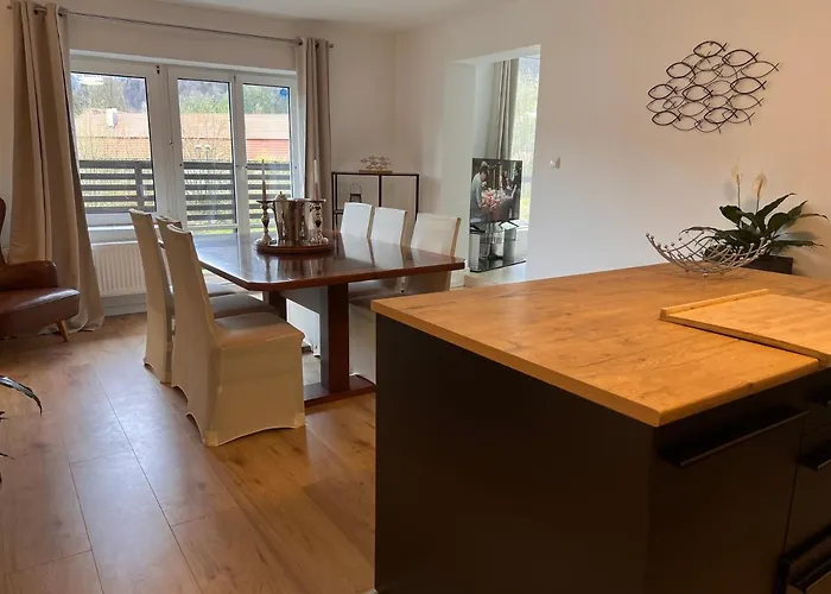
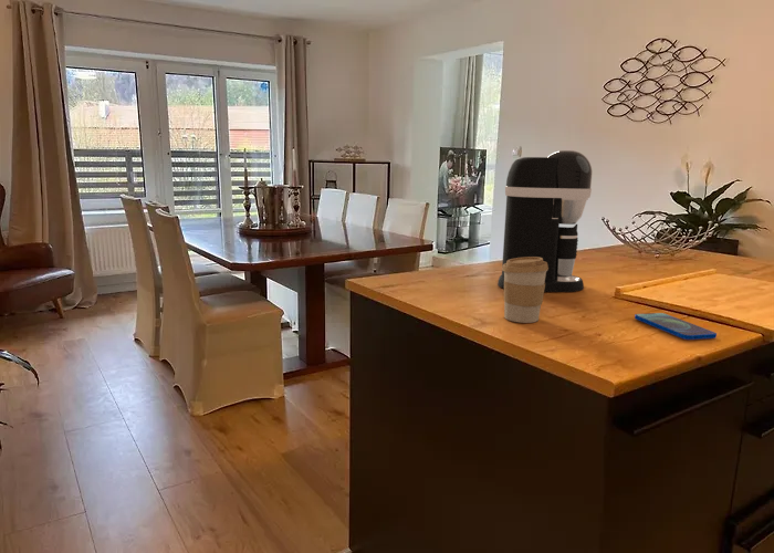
+ coffee maker (545, 219)
+ coffee cup (523, 288)
+ smartphone (673, 325)
